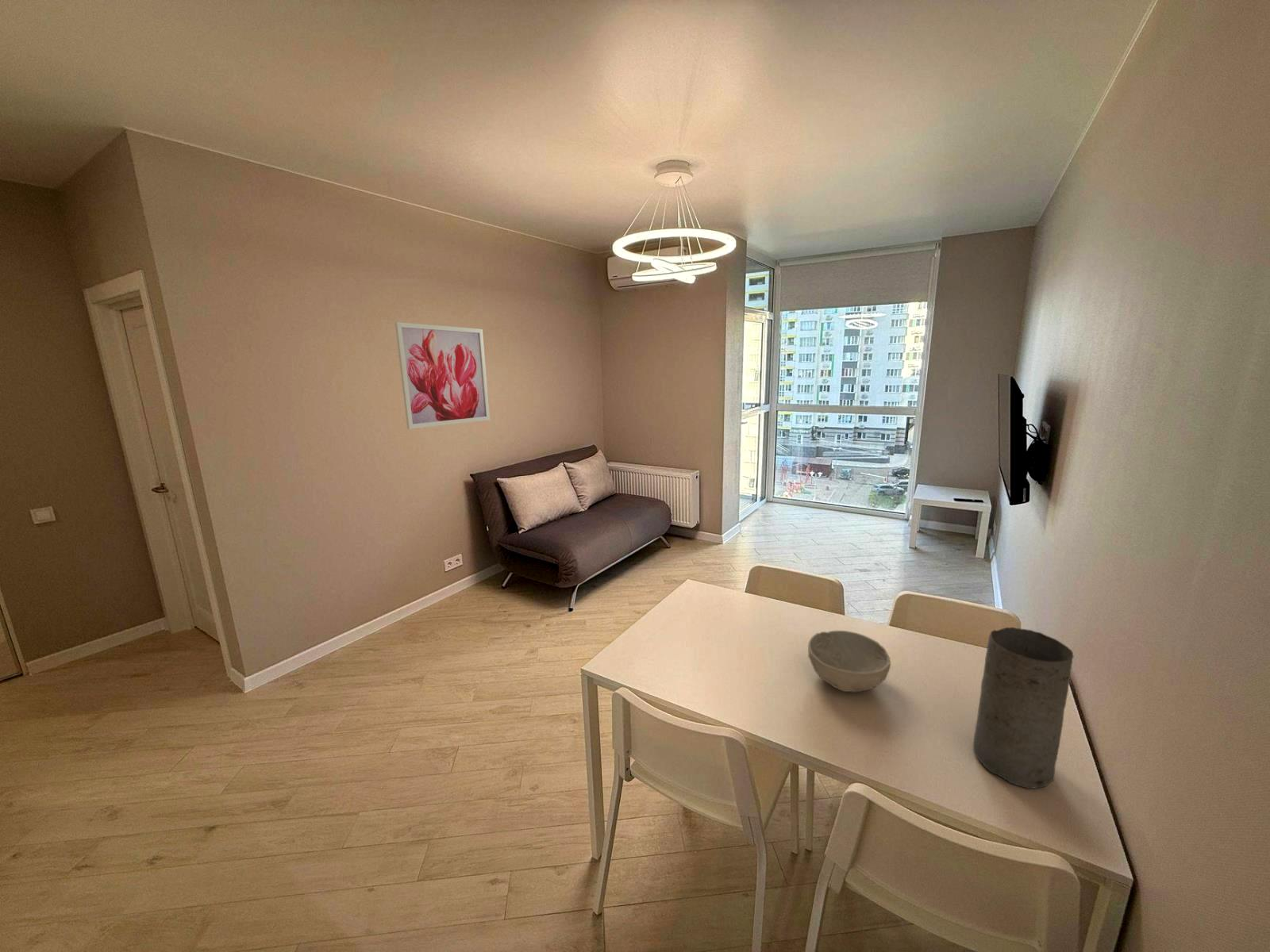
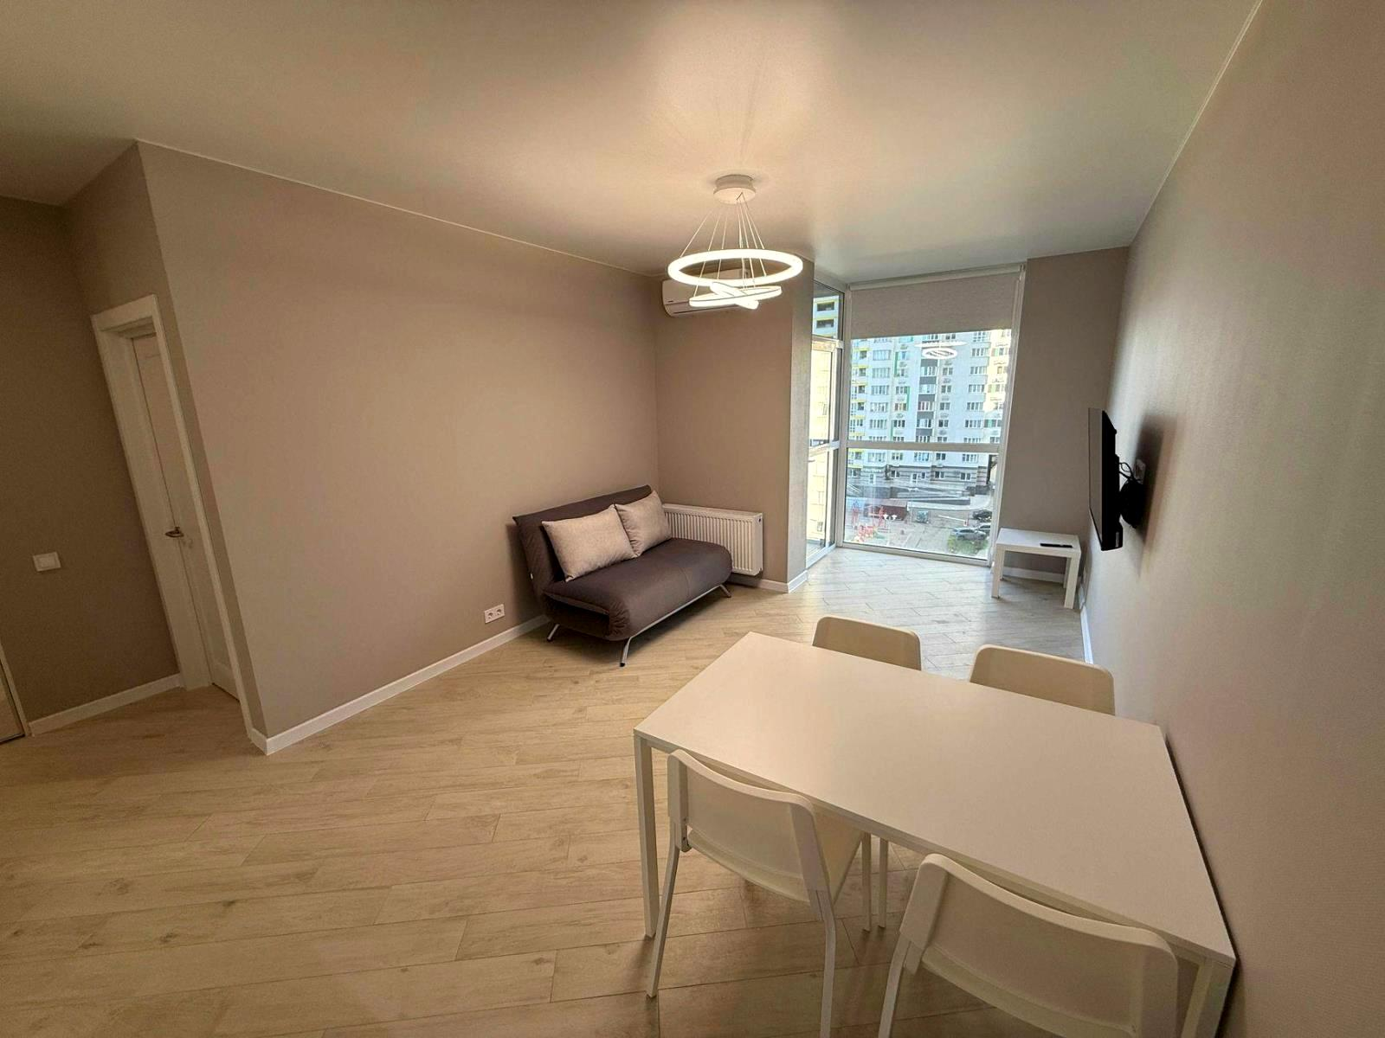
- wall art (447, 376)
- bowl (847, 665)
- vase (1021, 704)
